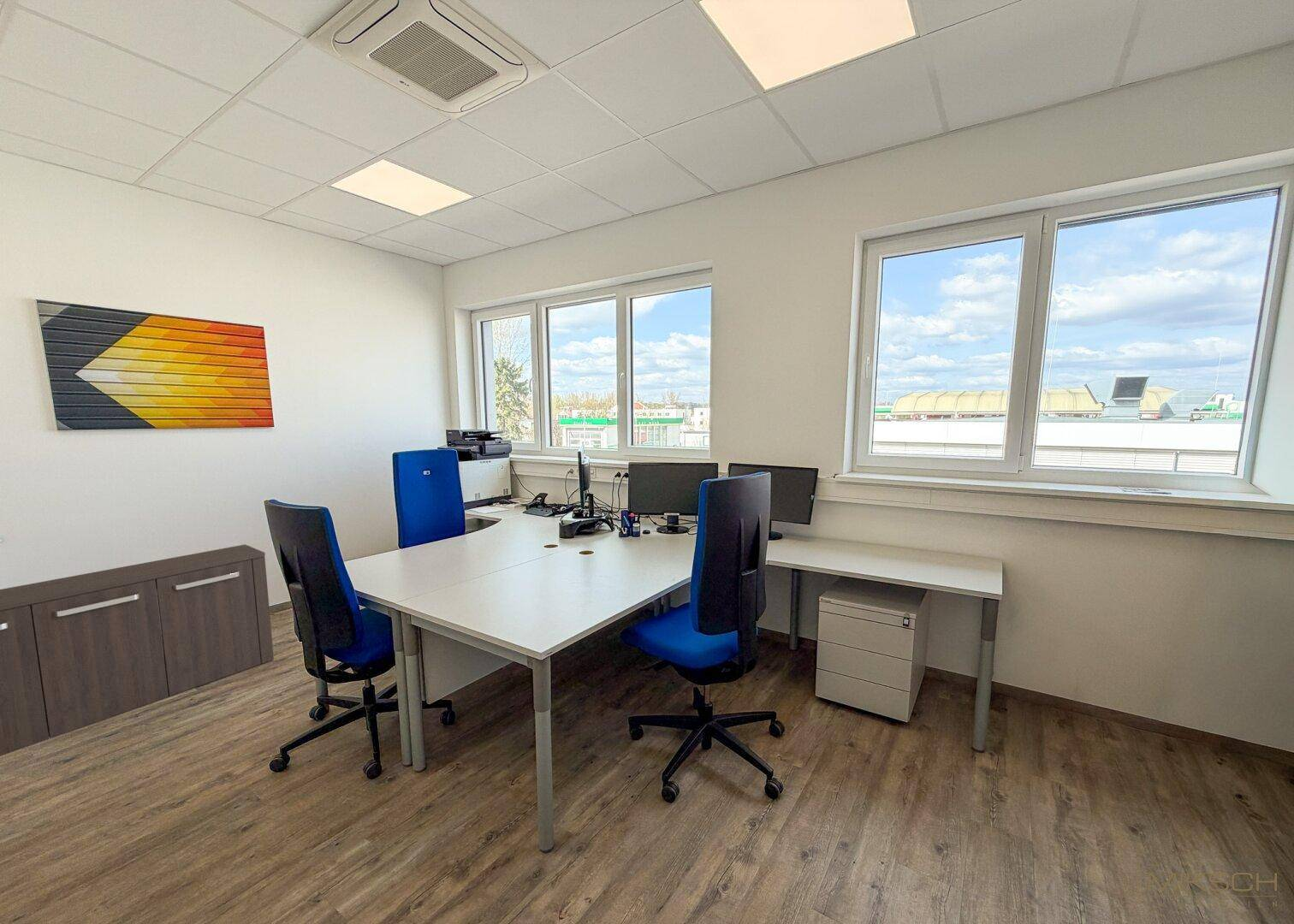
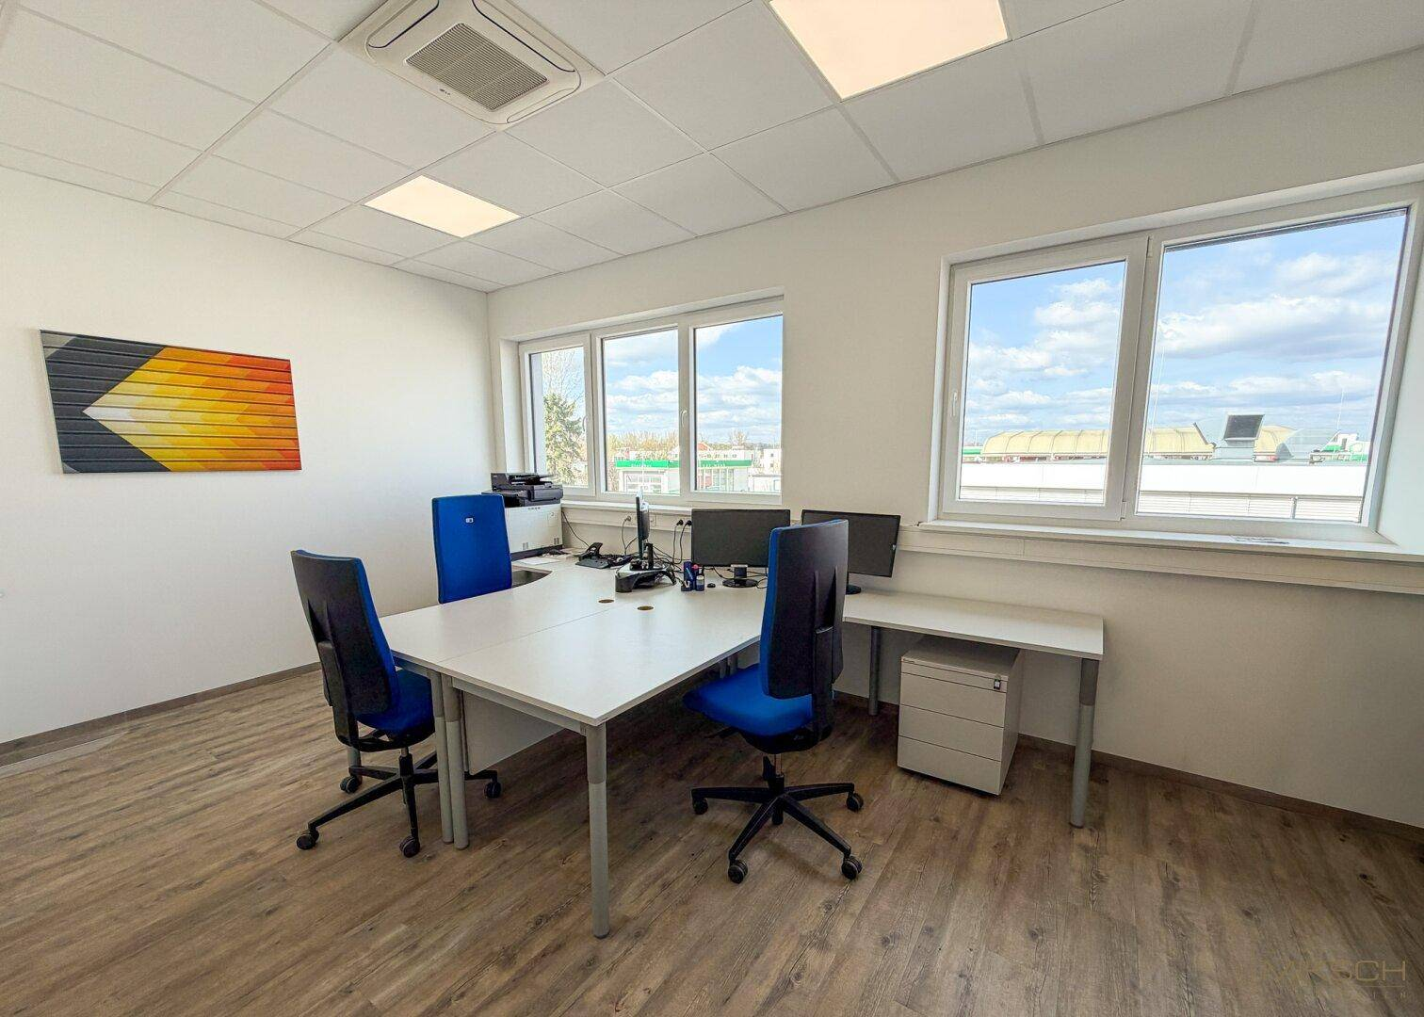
- storage cabinet (109, 642)
